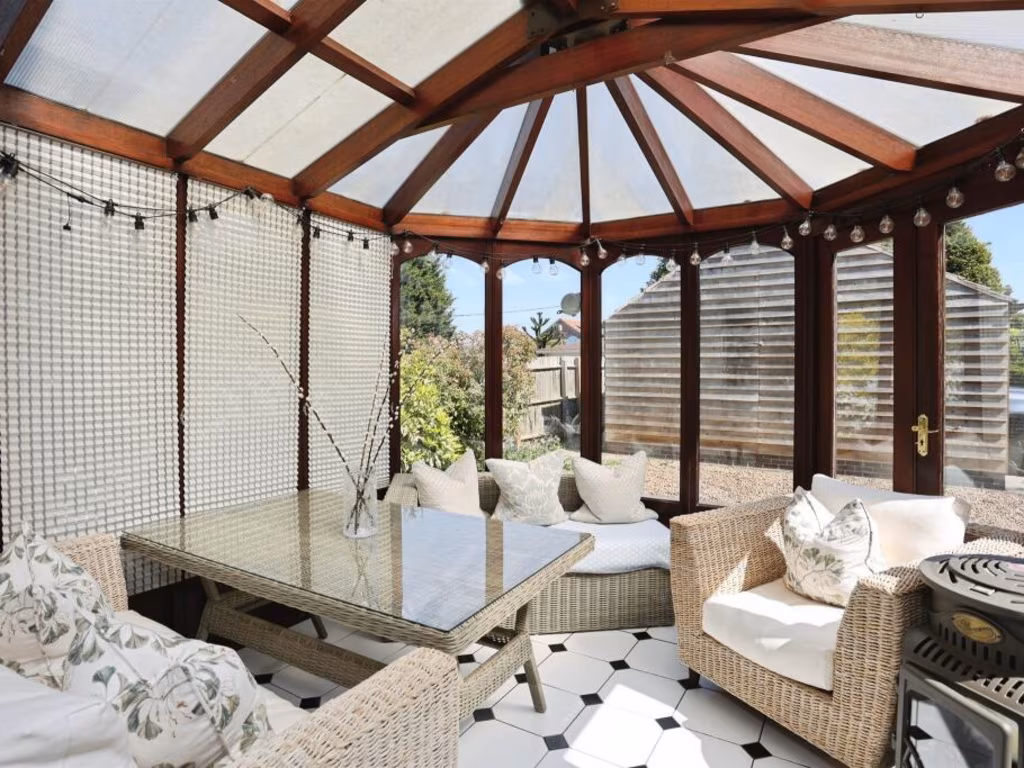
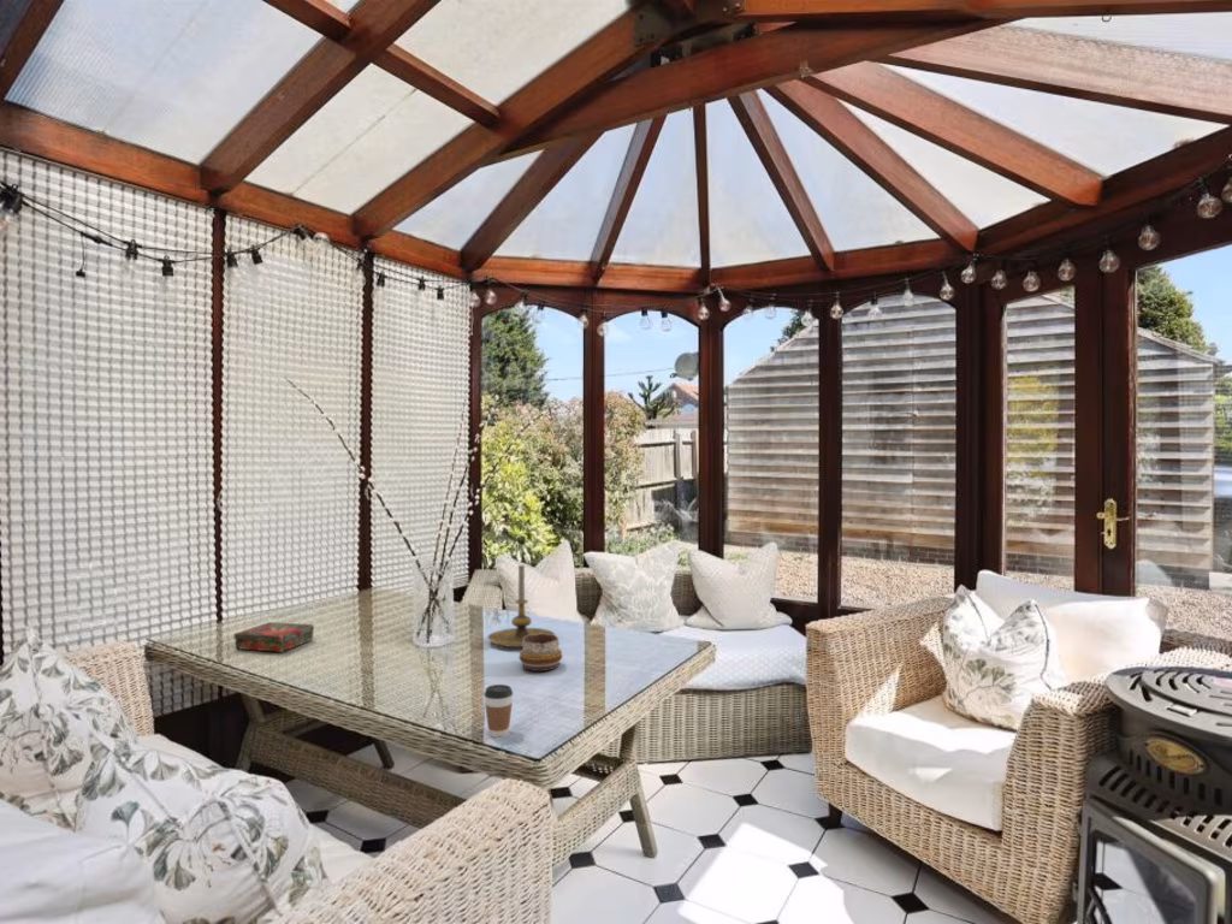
+ book (274, 636)
+ candle holder (521, 602)
+ coffee cup (498, 710)
+ decorative bowl (540, 652)
